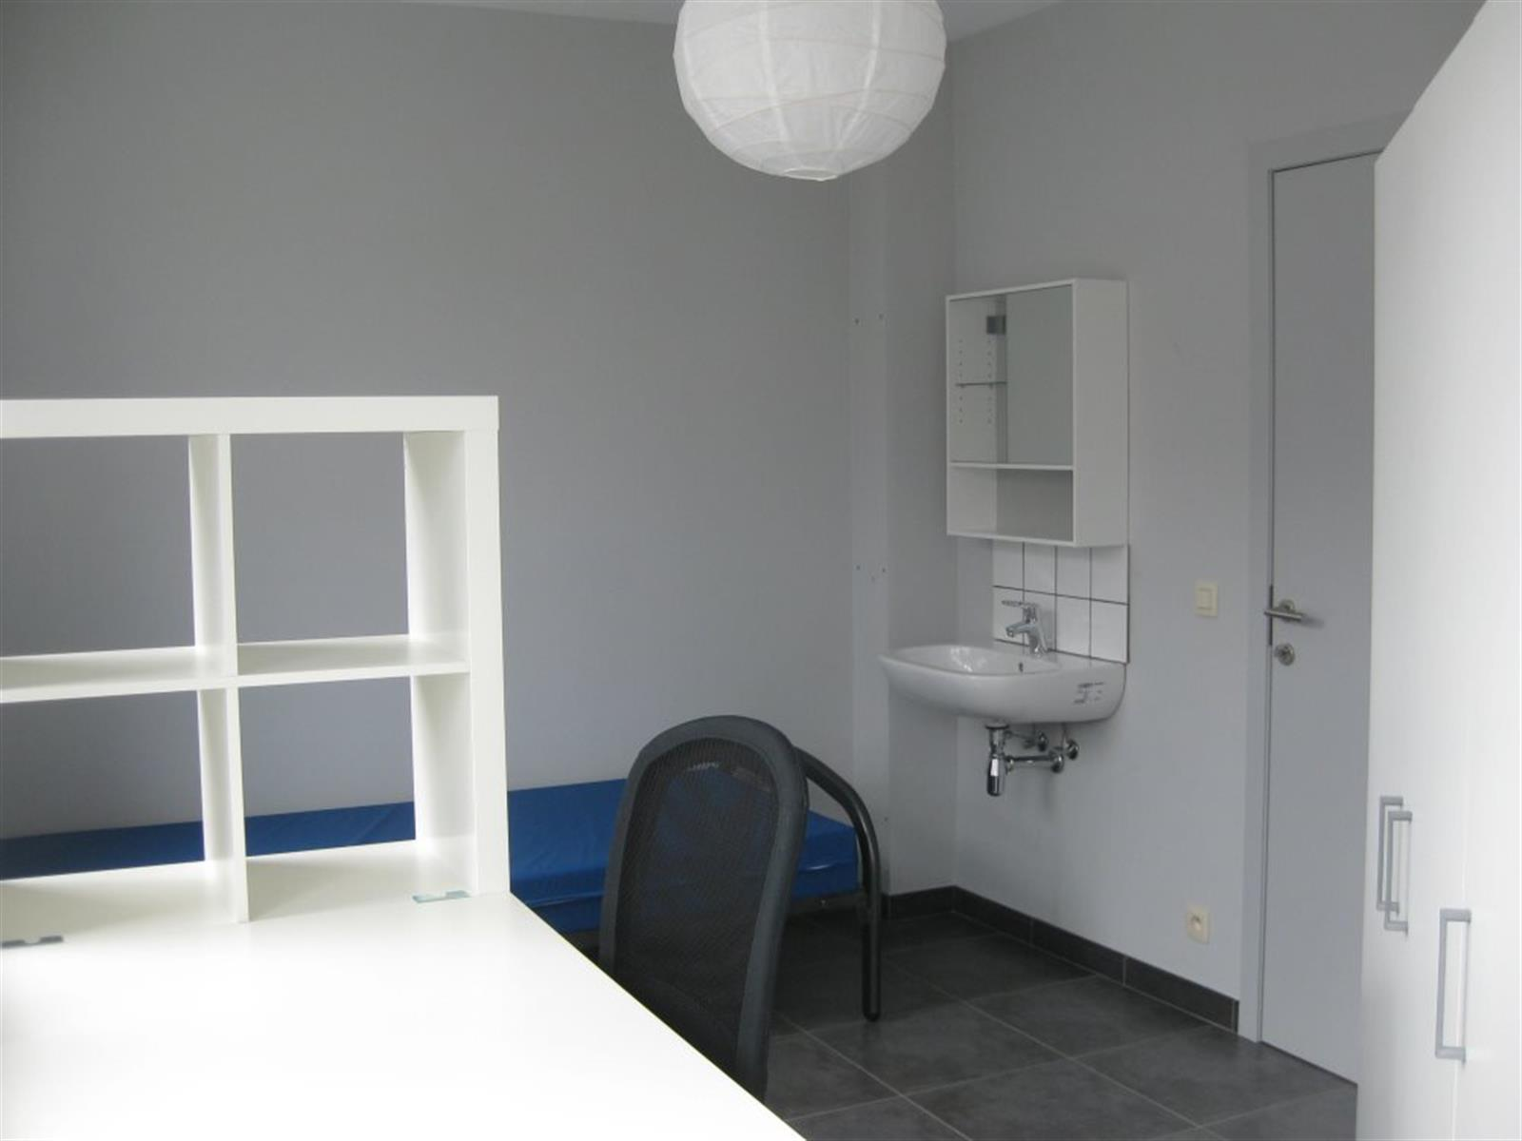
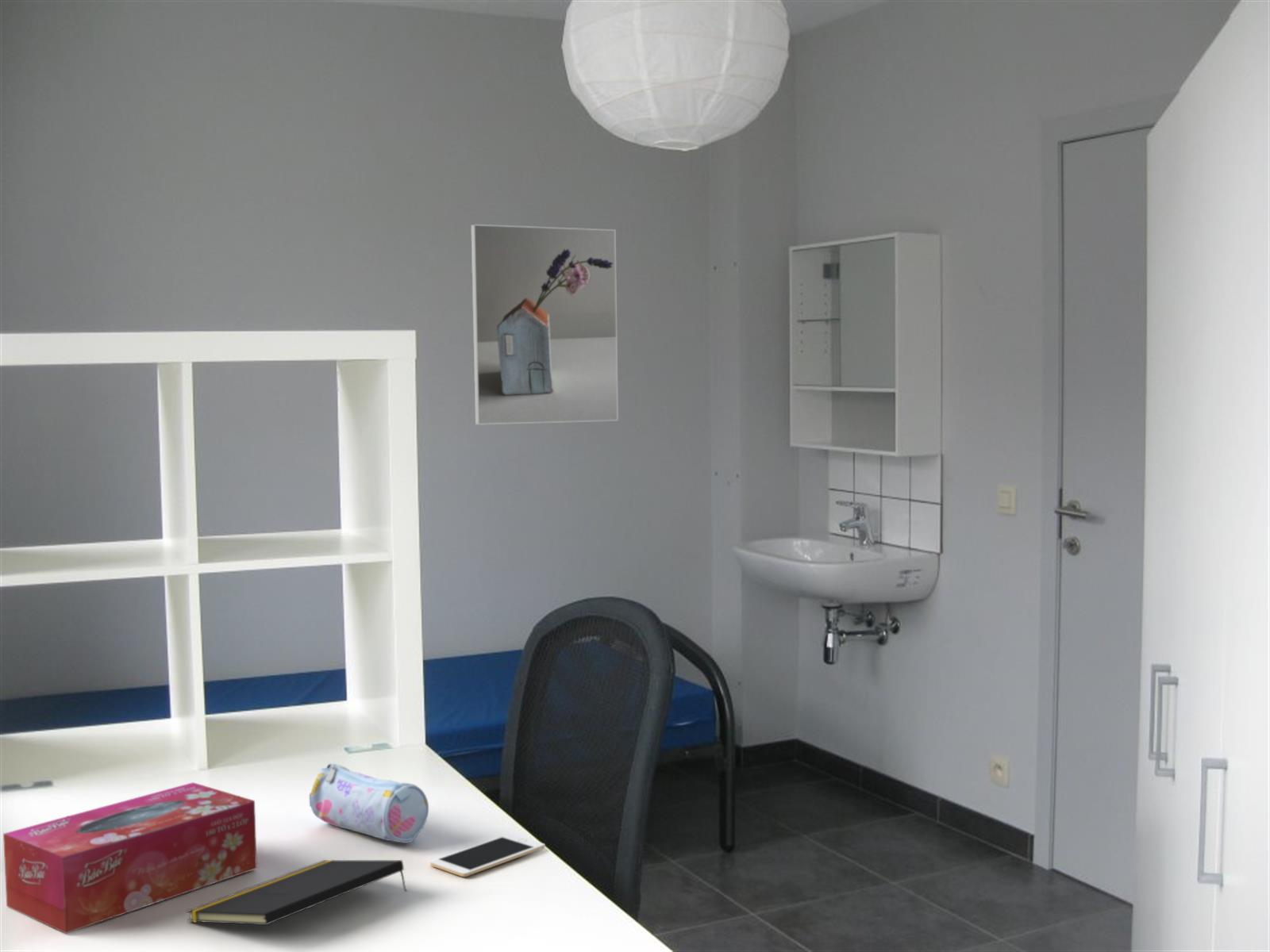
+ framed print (546, 325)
+ pencil case (368, 801)
+ tissue box (134, 851)
+ notepad (297, 890)
+ cell phone (488, 854)
